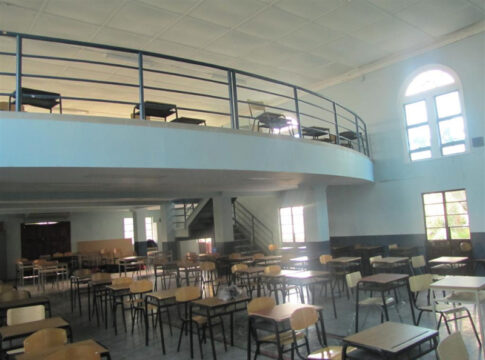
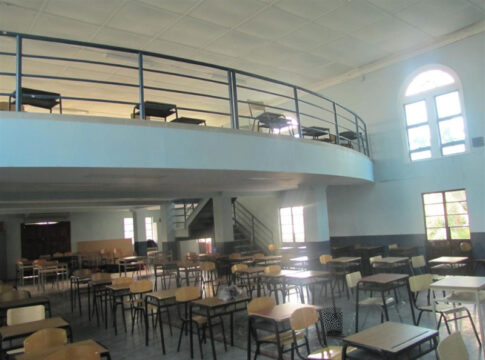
+ waste bin (333, 321)
